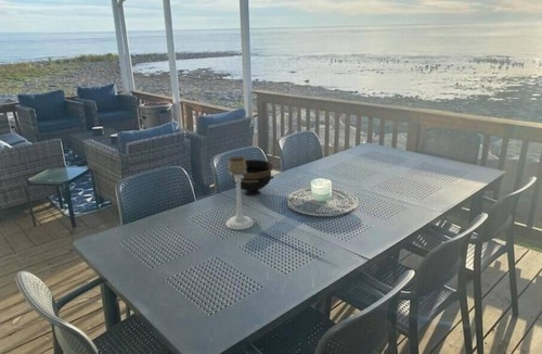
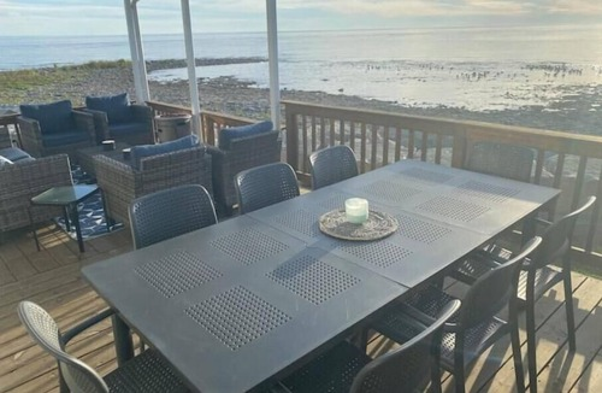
- candle holder (238, 191)
- bowl (251, 179)
